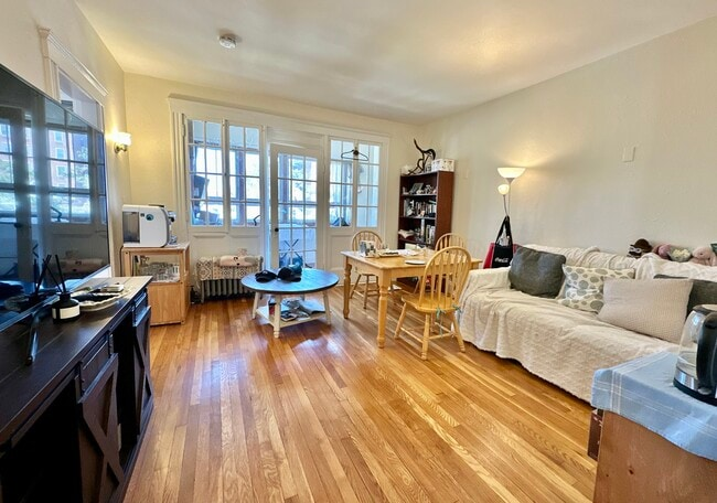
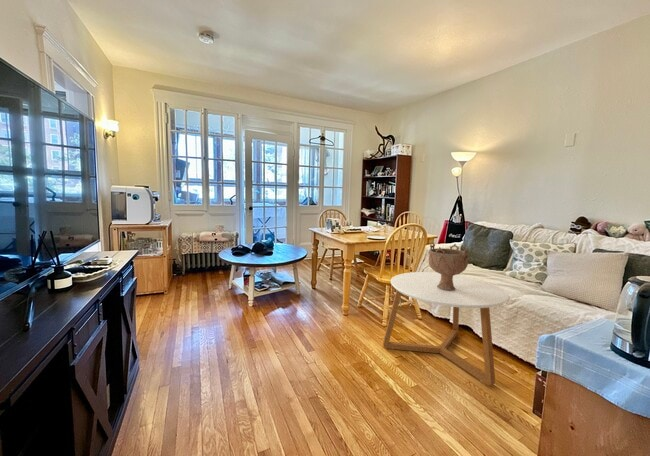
+ decorative bowl (447, 266)
+ coffee table (453, 320)
